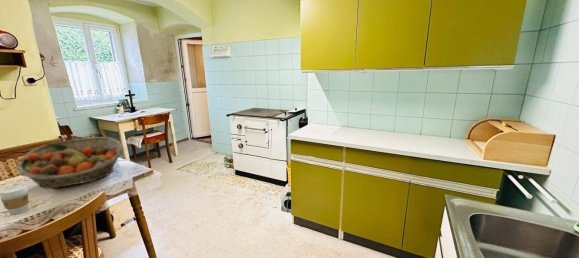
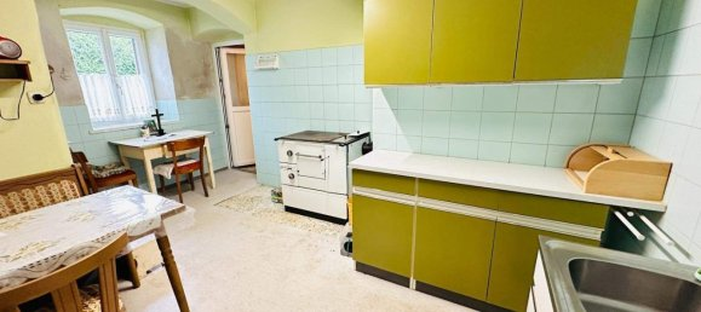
- coffee cup (16, 199)
- fruit basket (76, 160)
